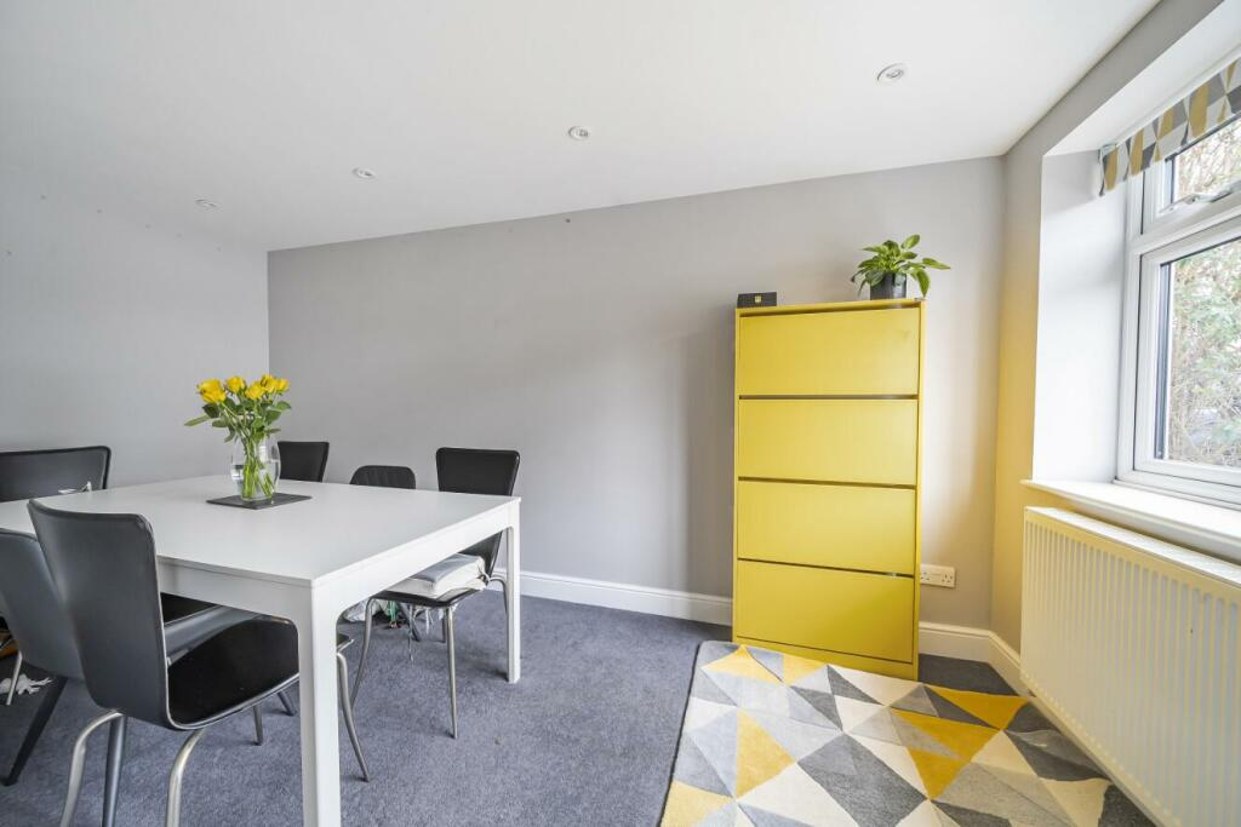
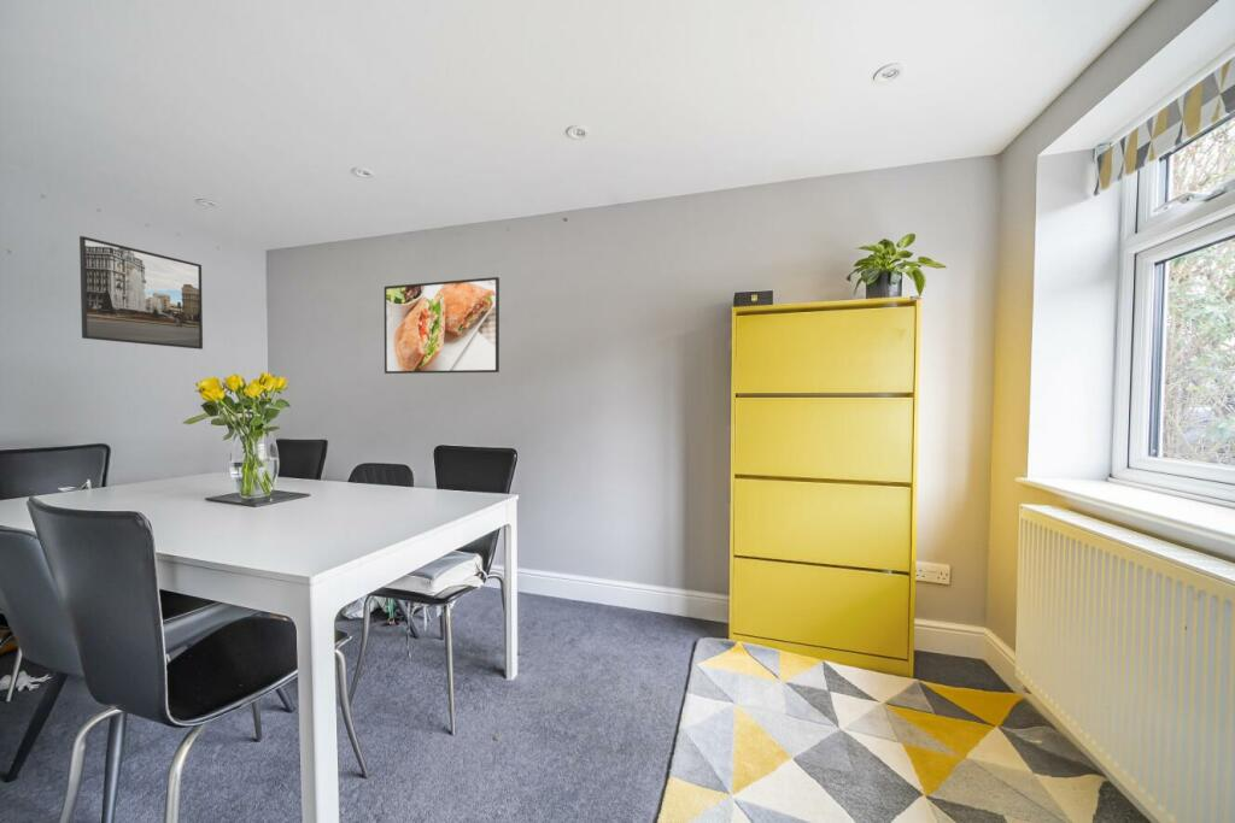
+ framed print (147, 298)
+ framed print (439, 327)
